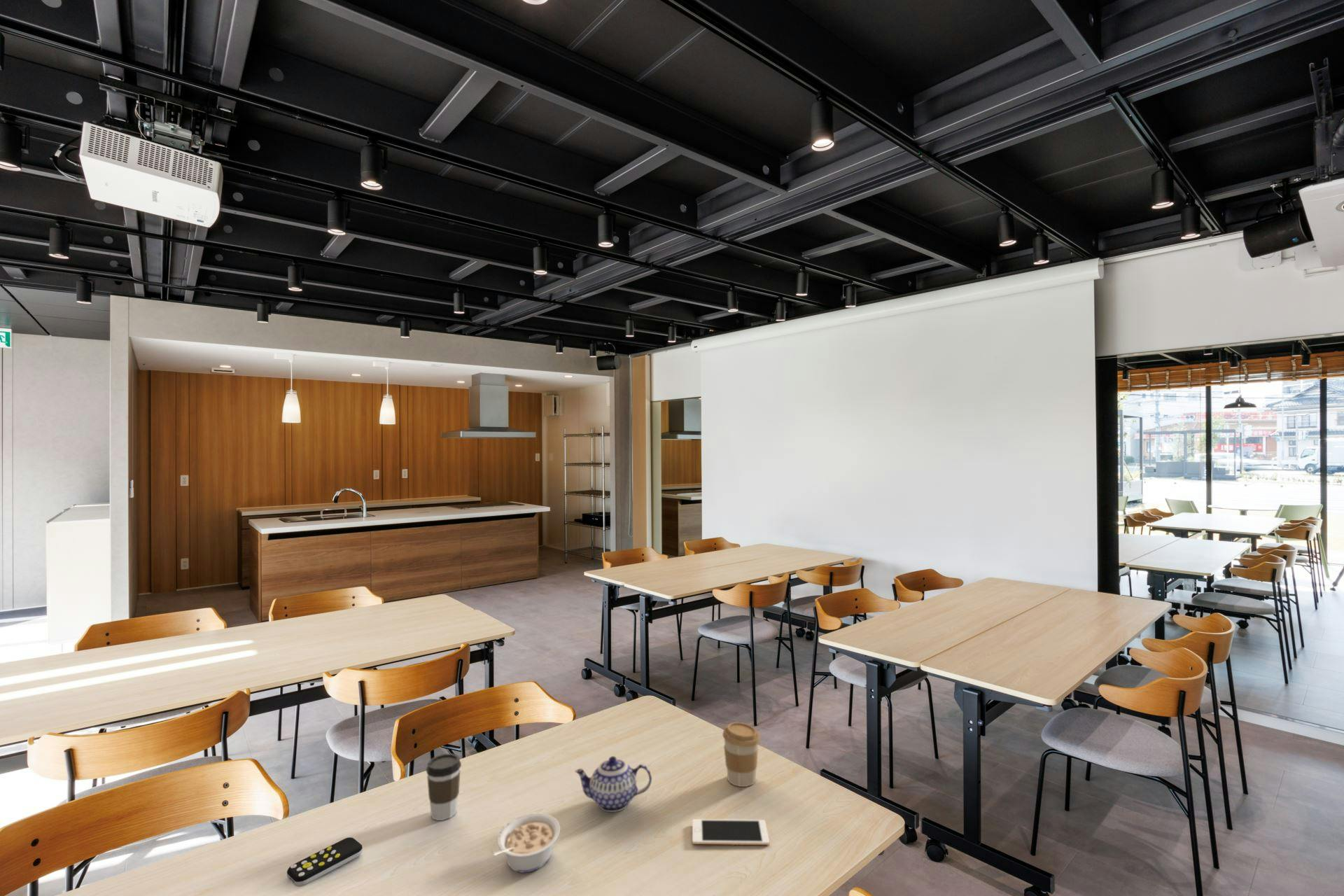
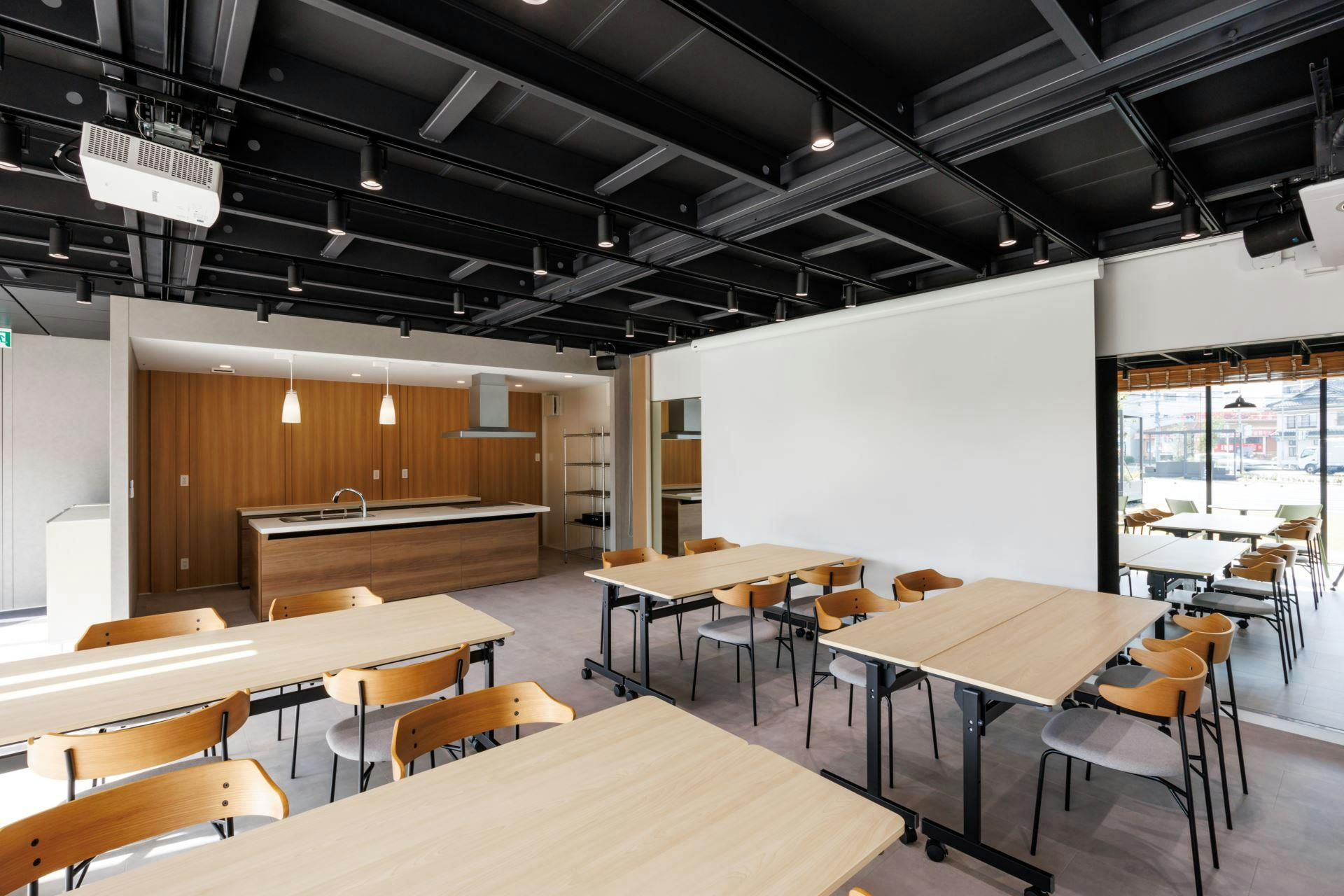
- teapot (613, 780)
- coffee cup (741, 752)
- remote control (326, 860)
- cell phone (729, 832)
- legume (528, 844)
- coffee cup (444, 787)
